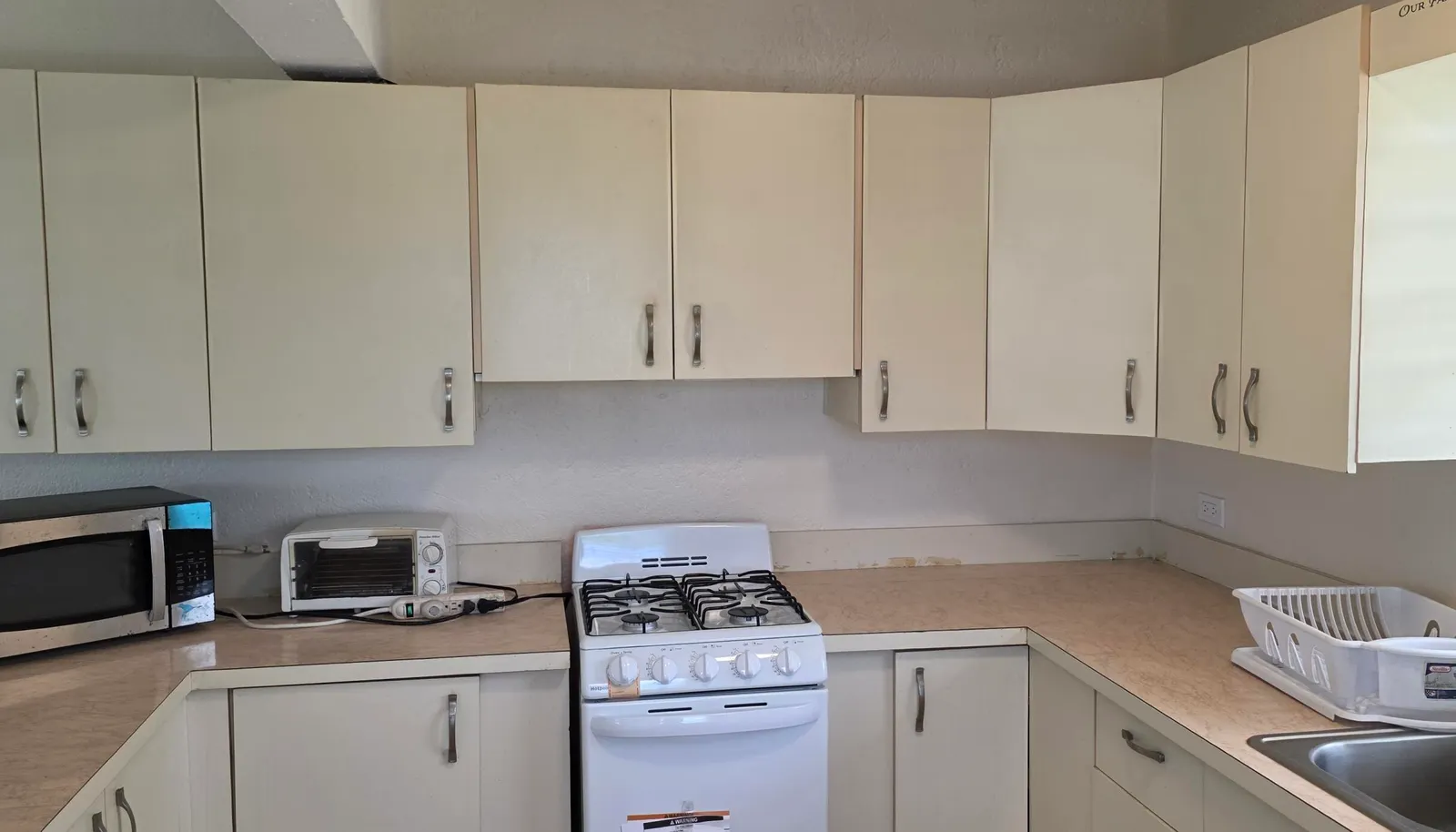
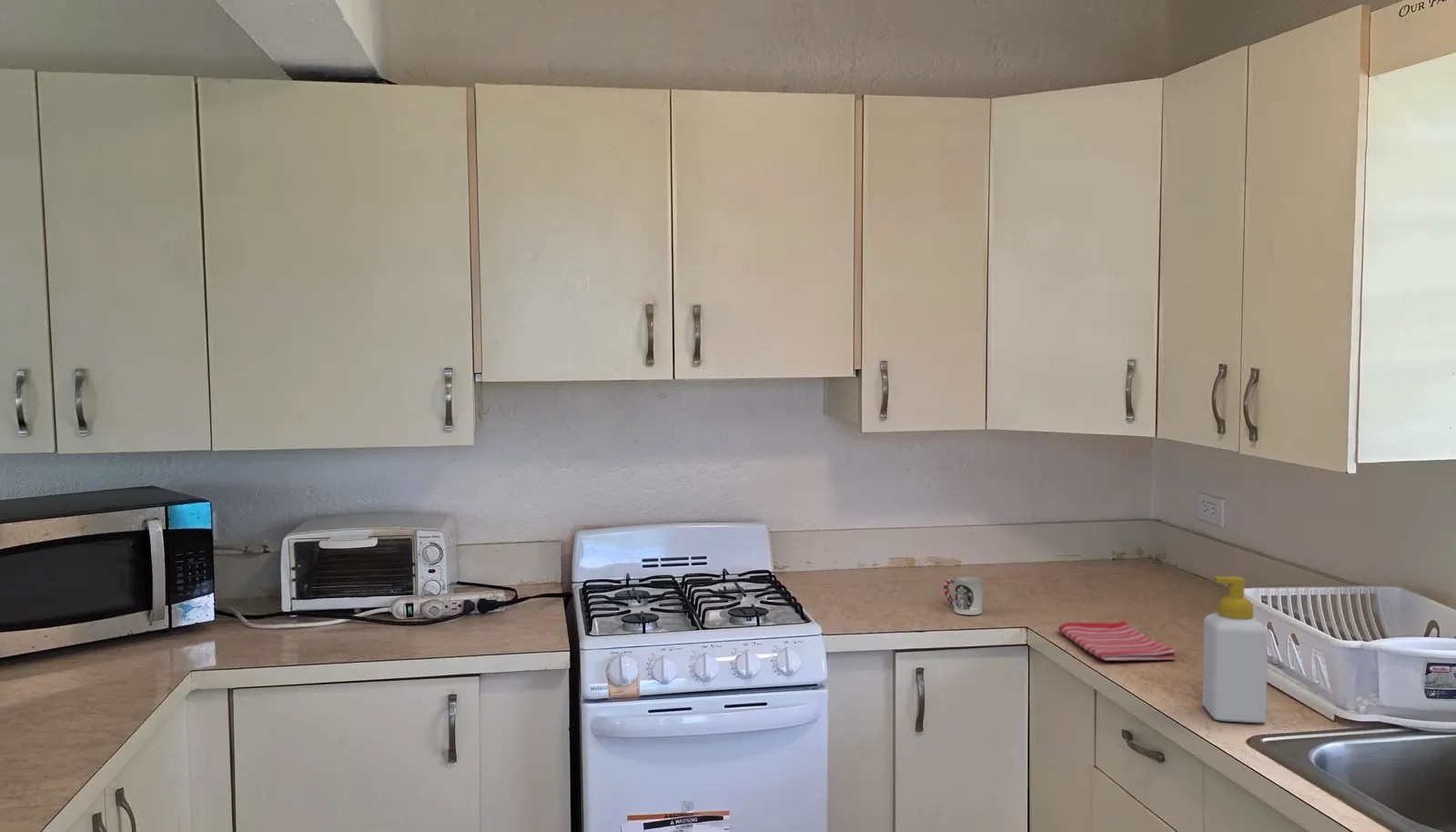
+ cup (962, 594)
+ soap bottle (1235, 646)
+ dish towel (1114, 640)
